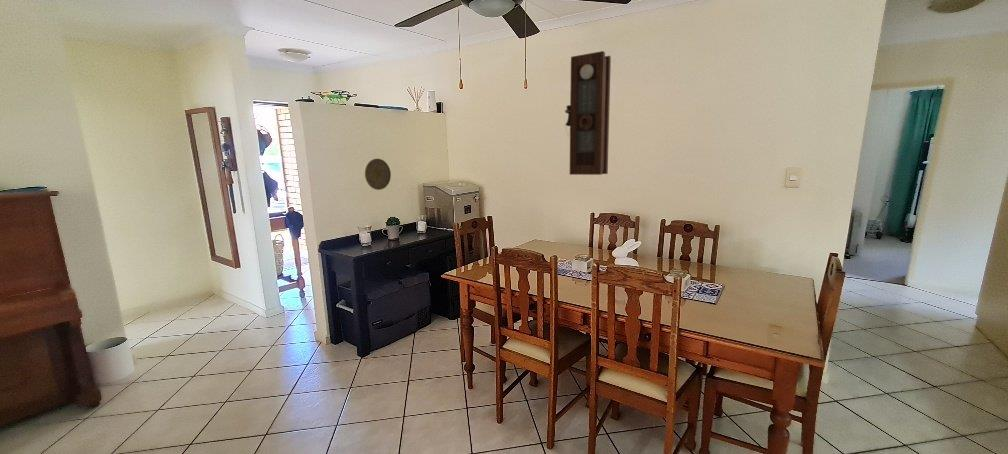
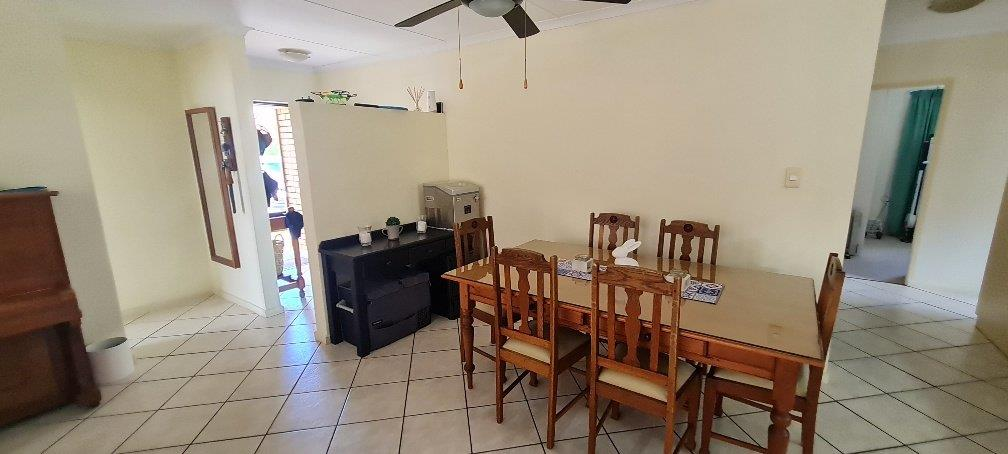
- decorative plate (377, 174)
- pendulum clock (584, 117)
